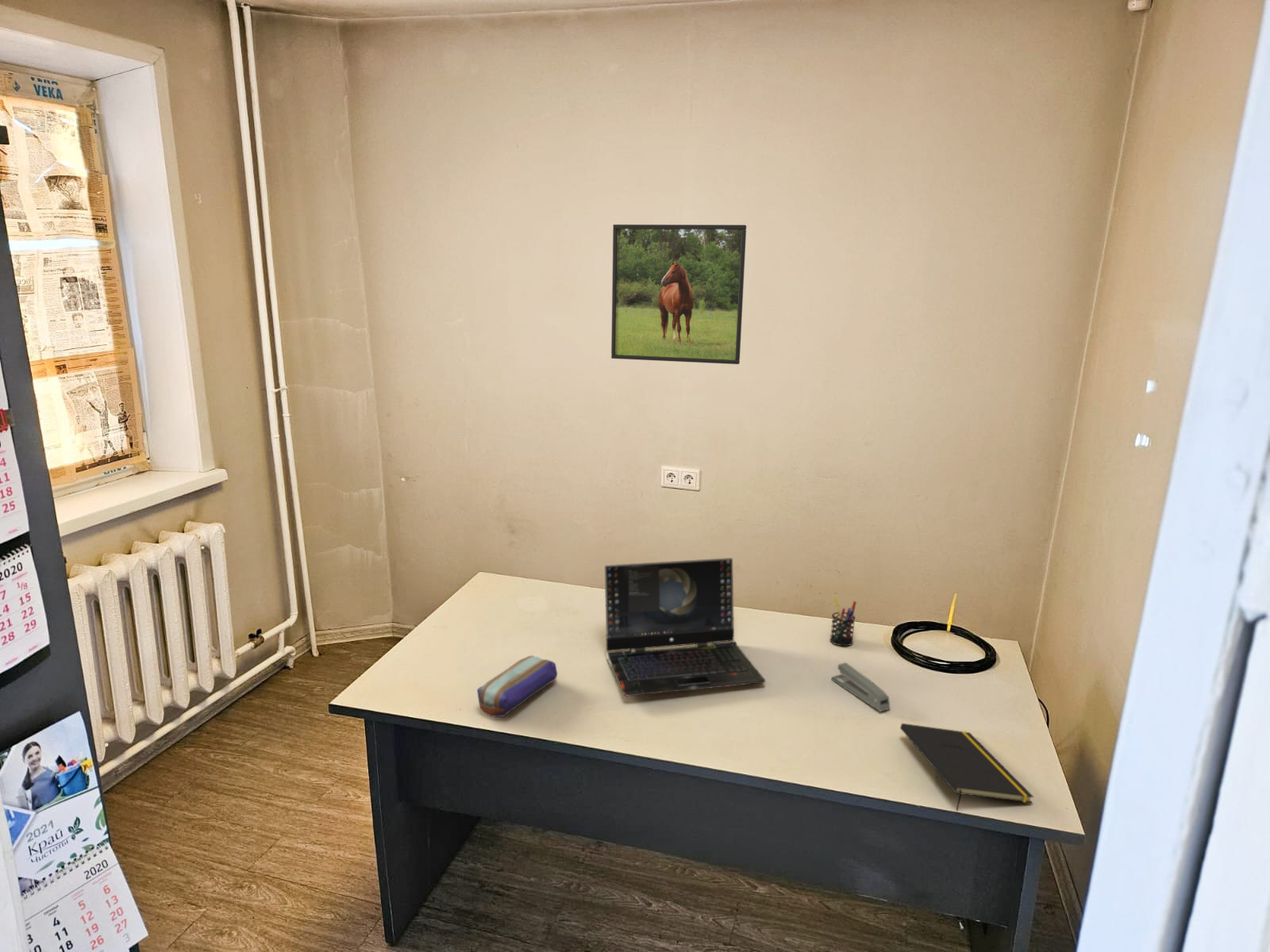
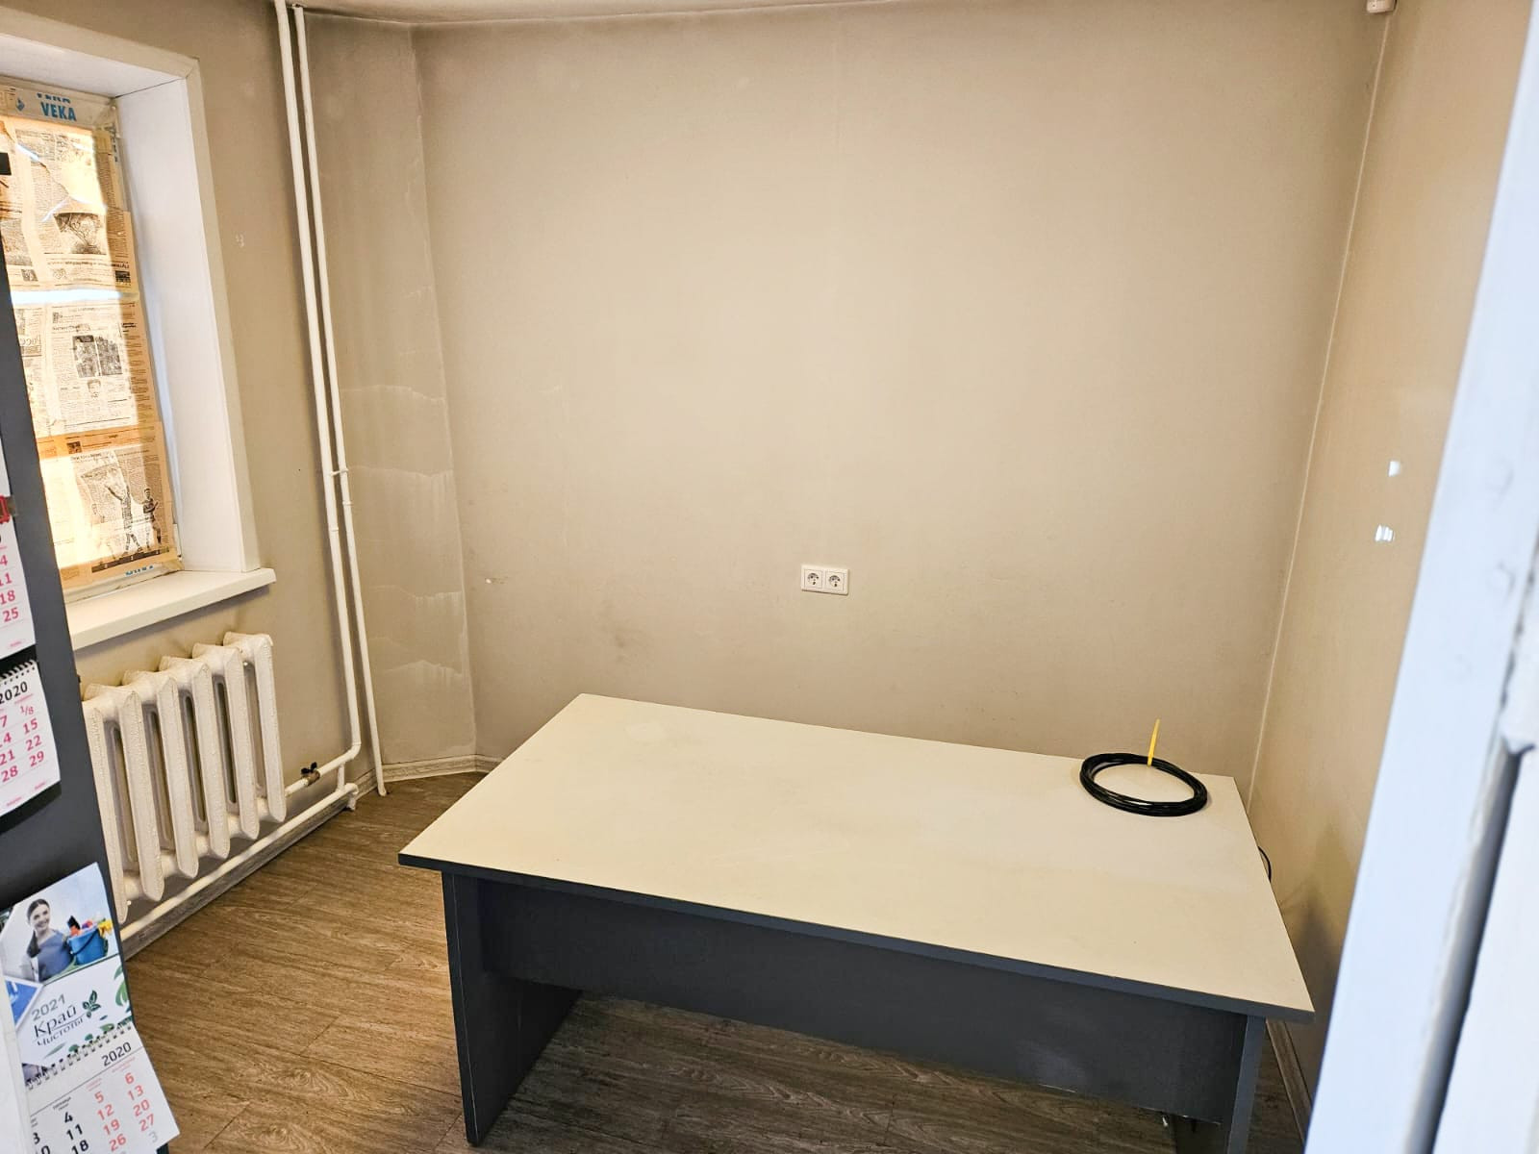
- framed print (676, 294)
- pencil case (519, 684)
- laptop computer (682, 624)
- stapler (860, 684)
- pen holder (845, 619)
- notepad (963, 760)
